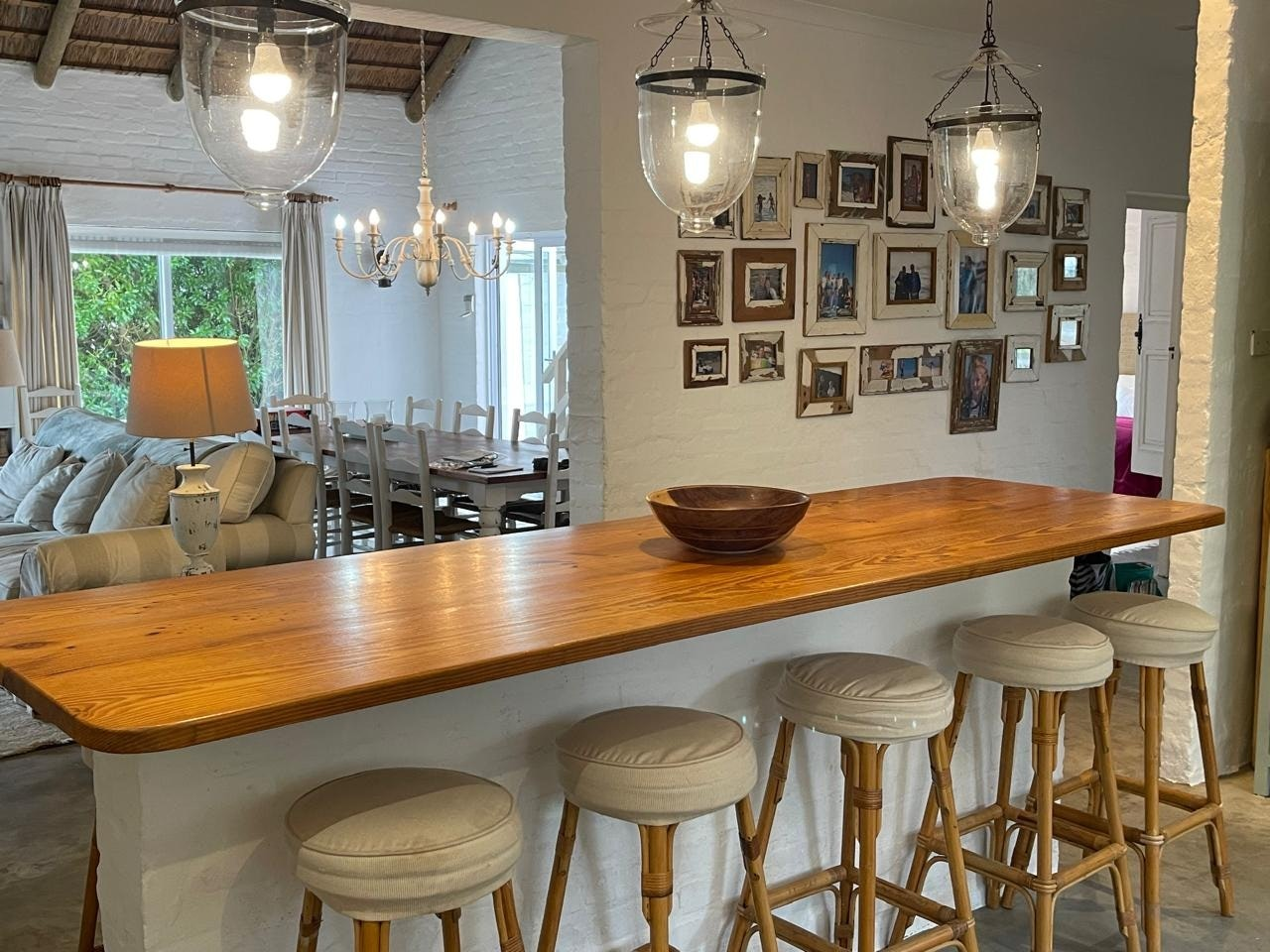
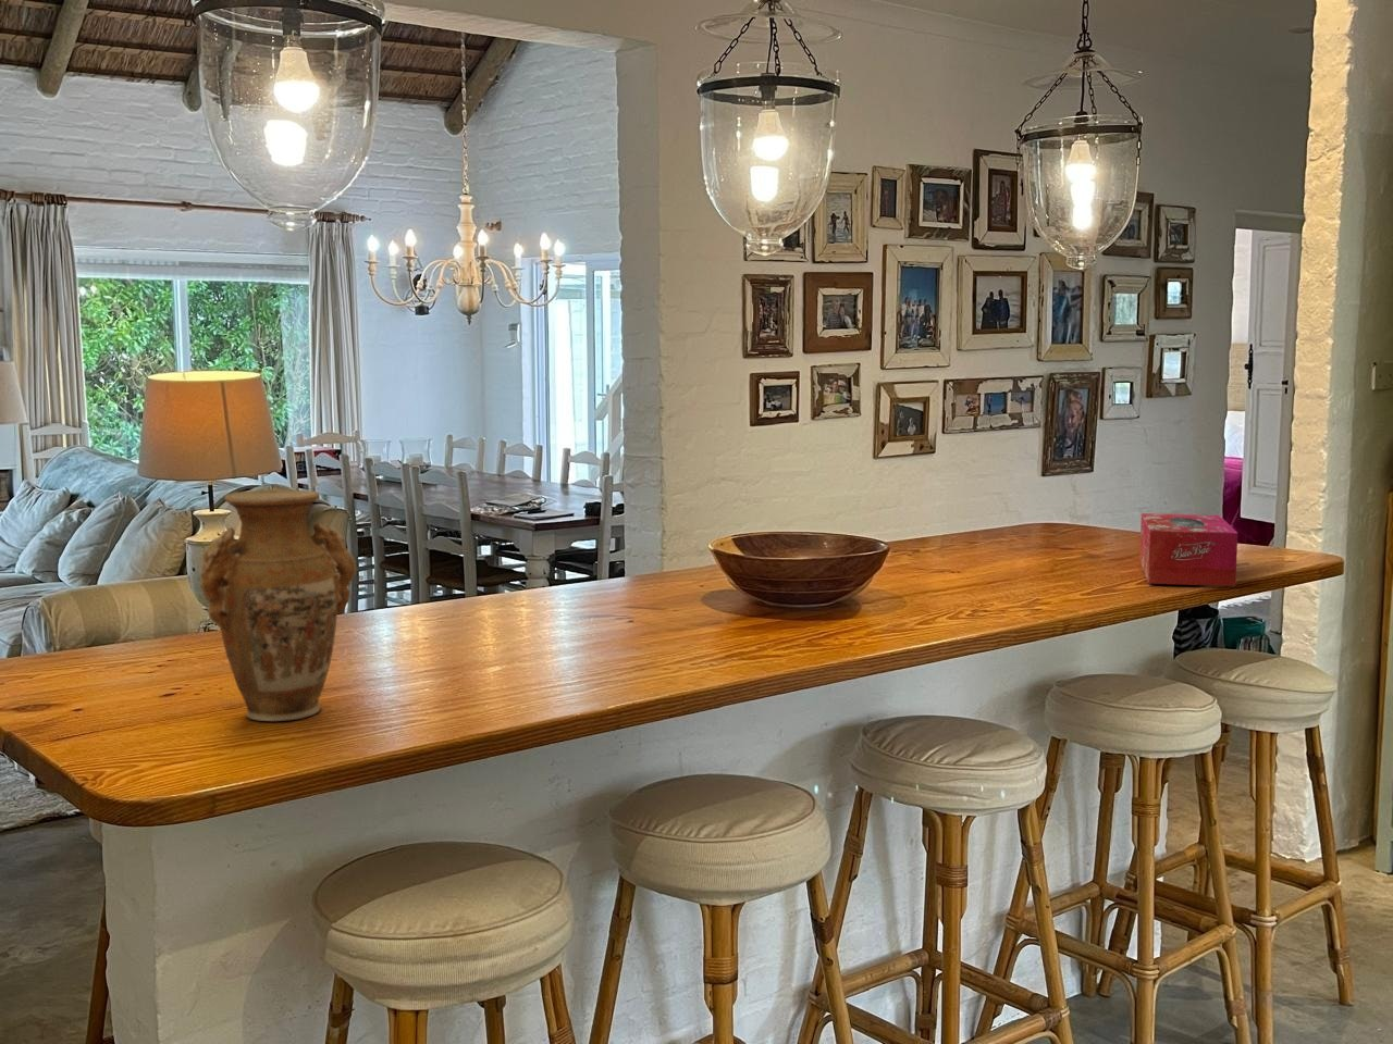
+ tissue box (1185, 547)
+ vase (279, 602)
